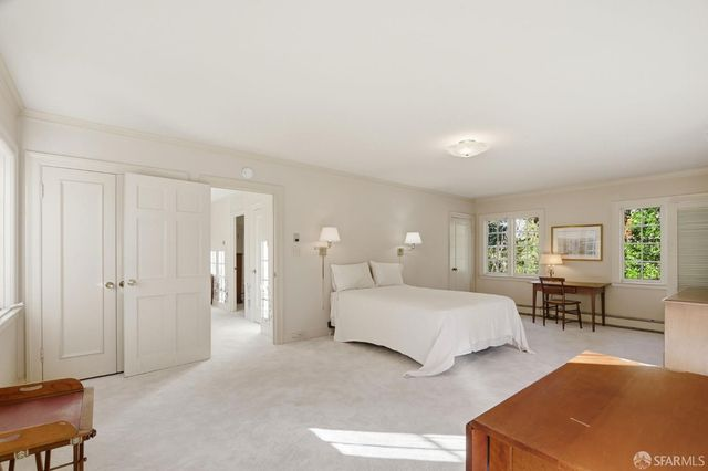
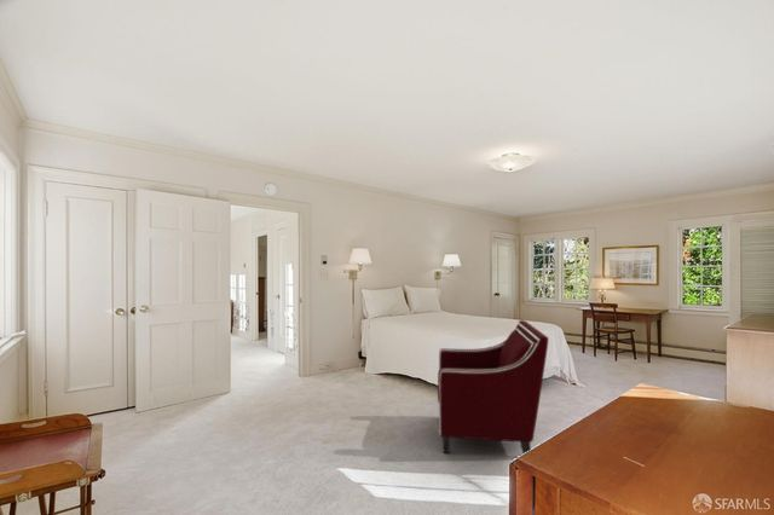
+ armchair (486, 381)
